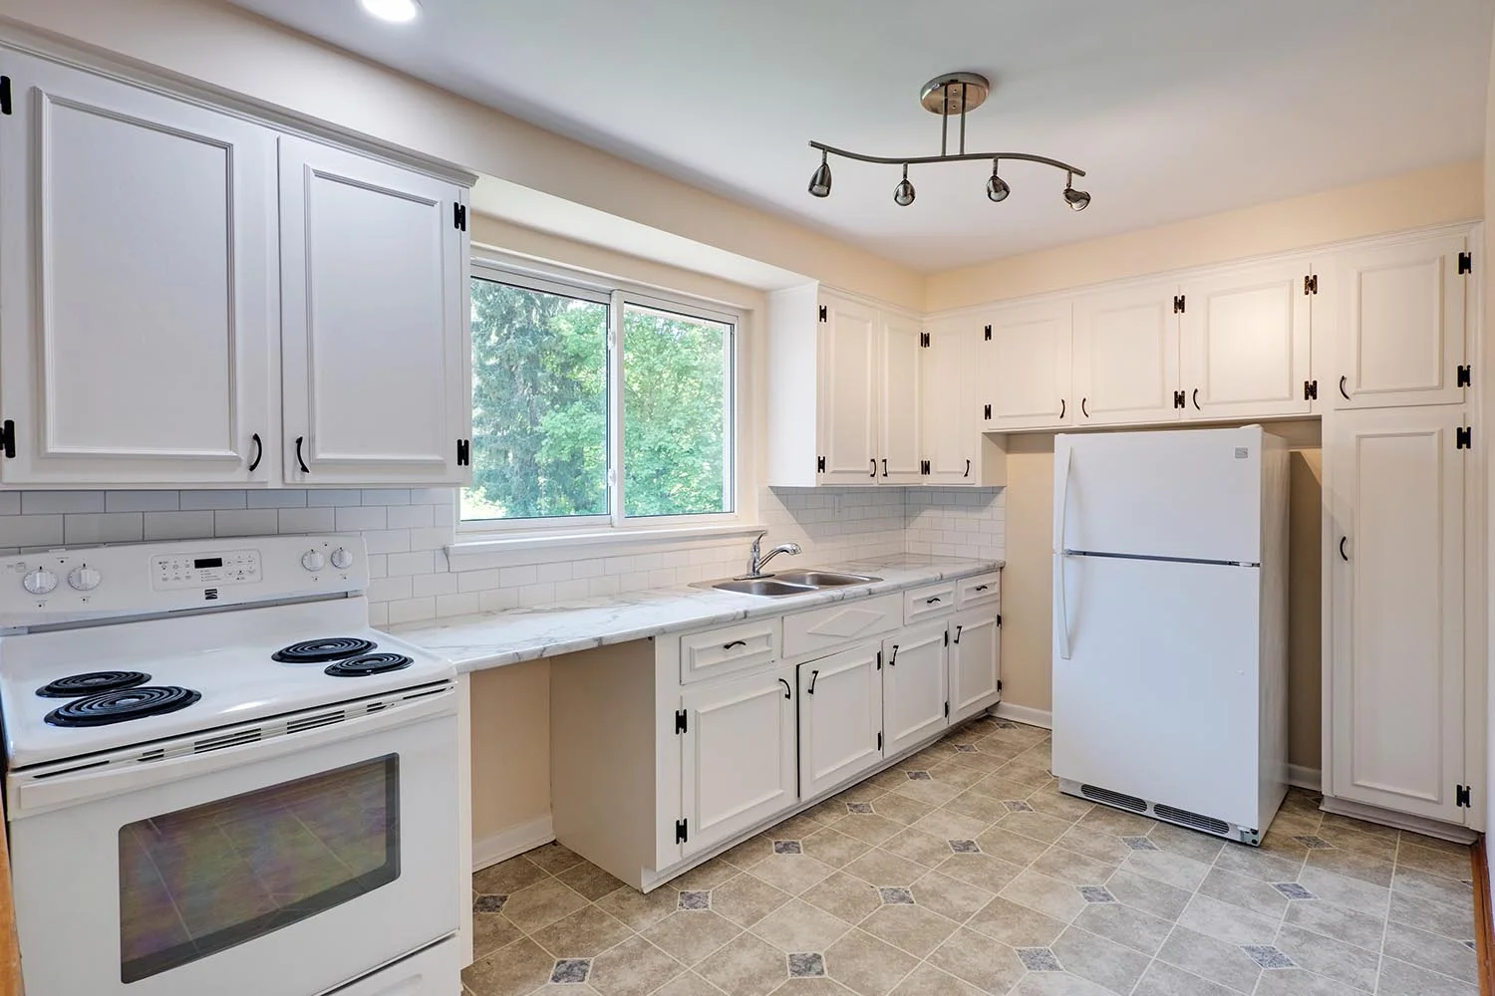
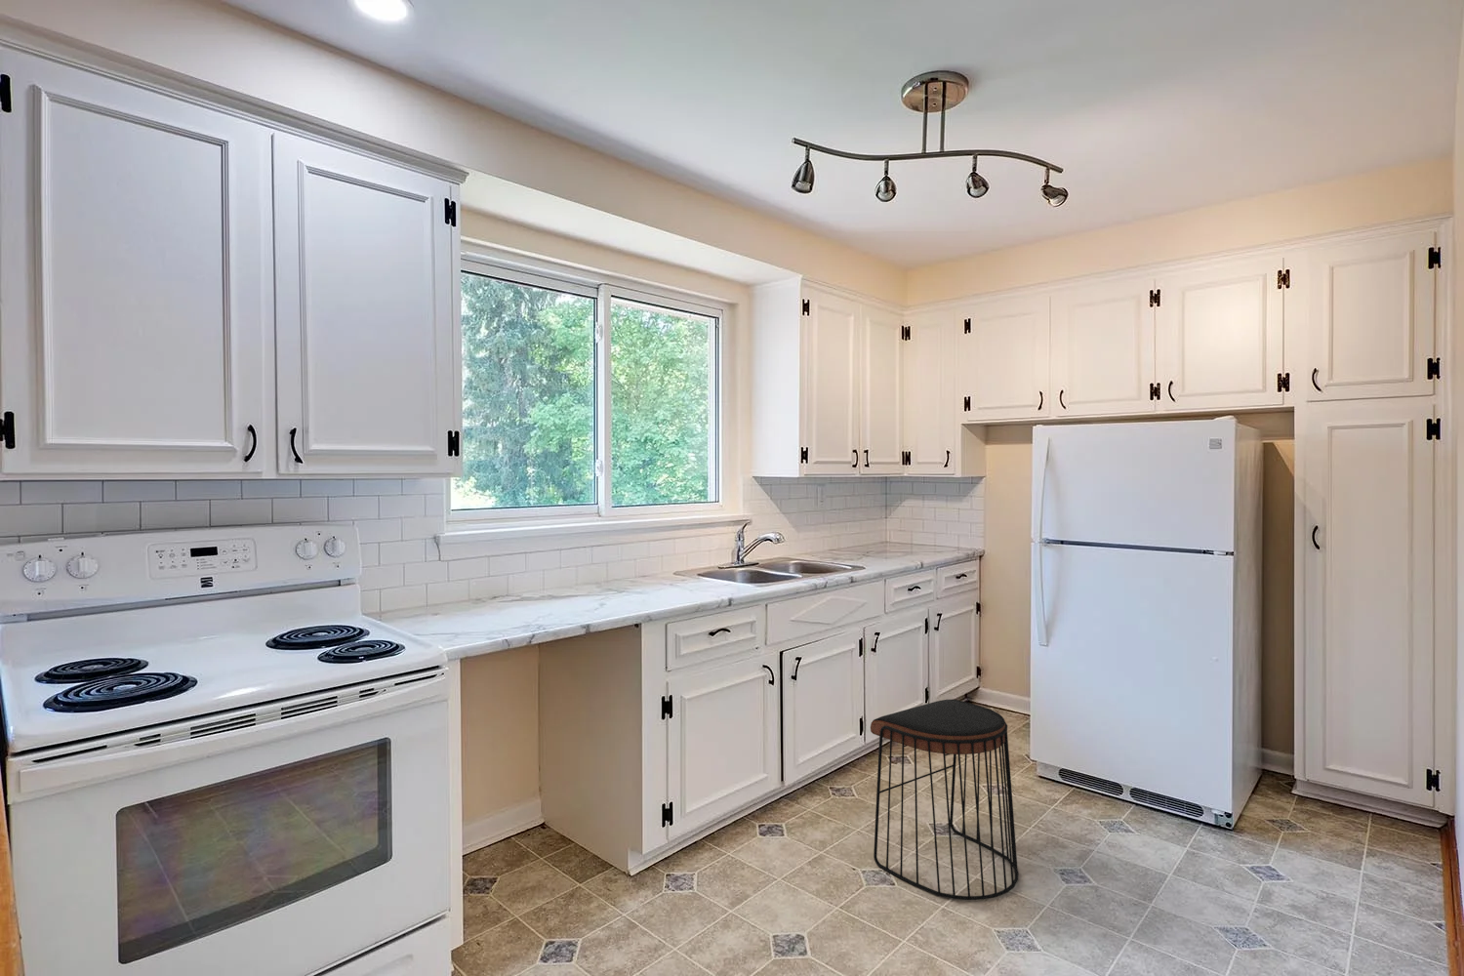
+ stool (953, 792)
